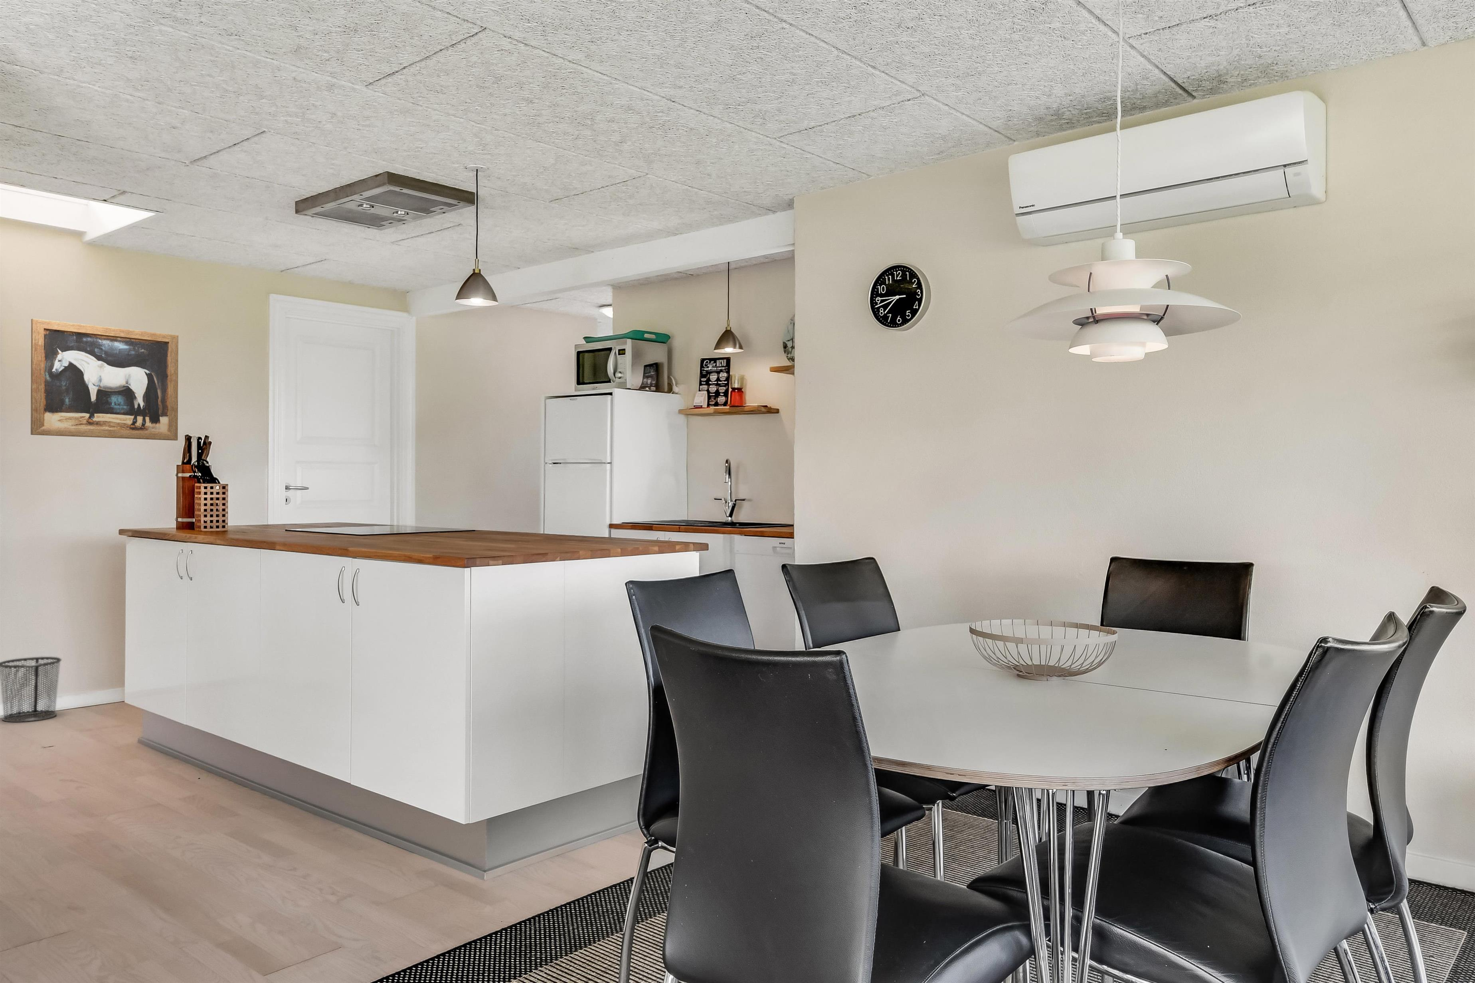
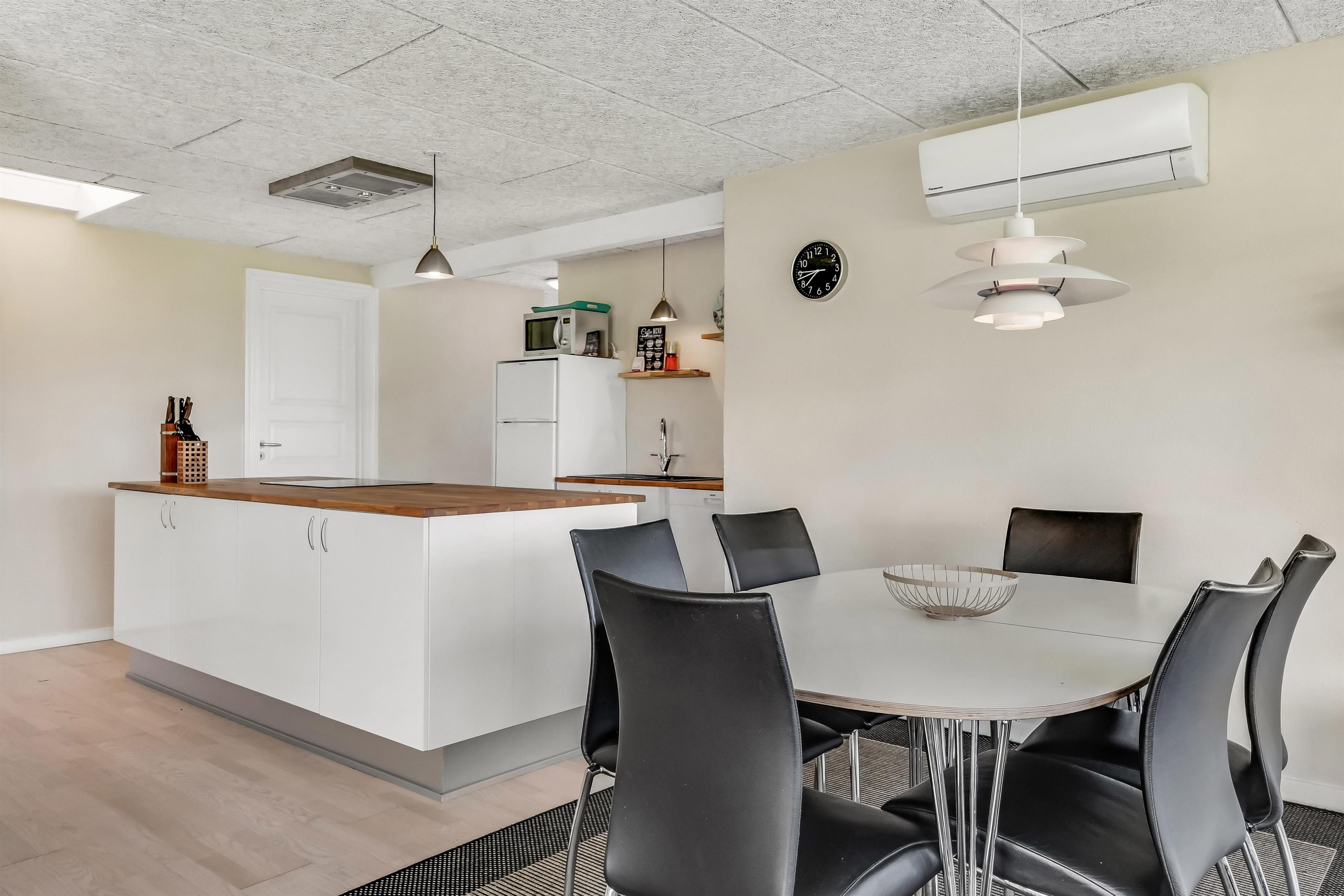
- waste bin (30, 689)
- wall art (108, 383)
